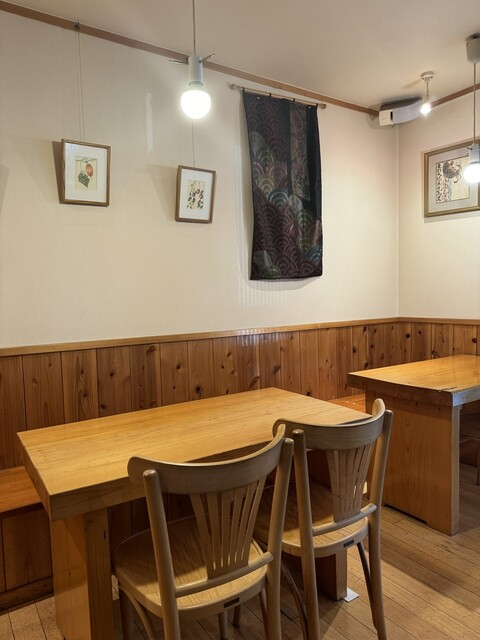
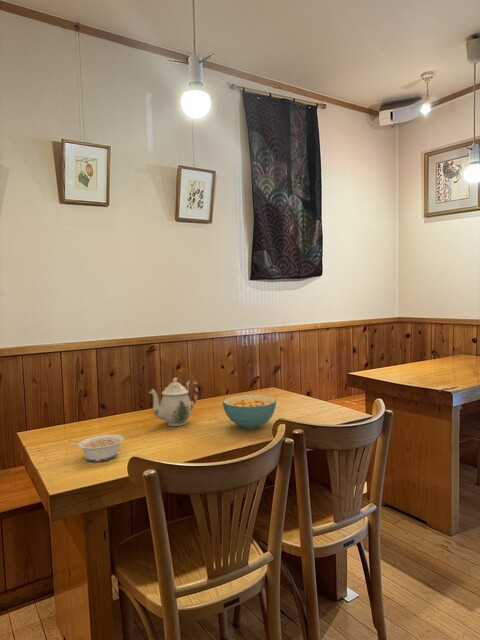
+ legume (100, 447)
+ cereal bowl (250, 413)
+ teapot (174, 400)
